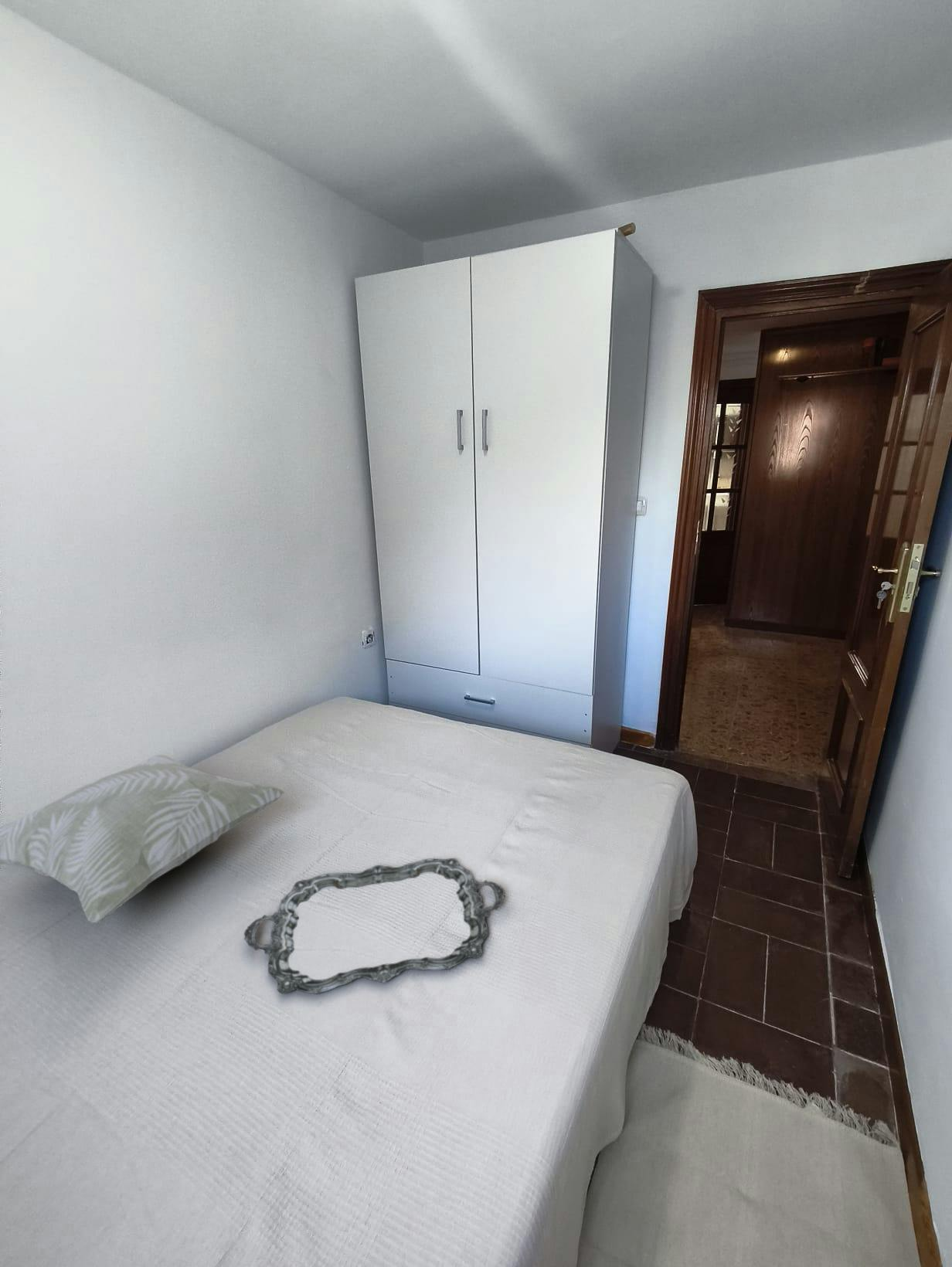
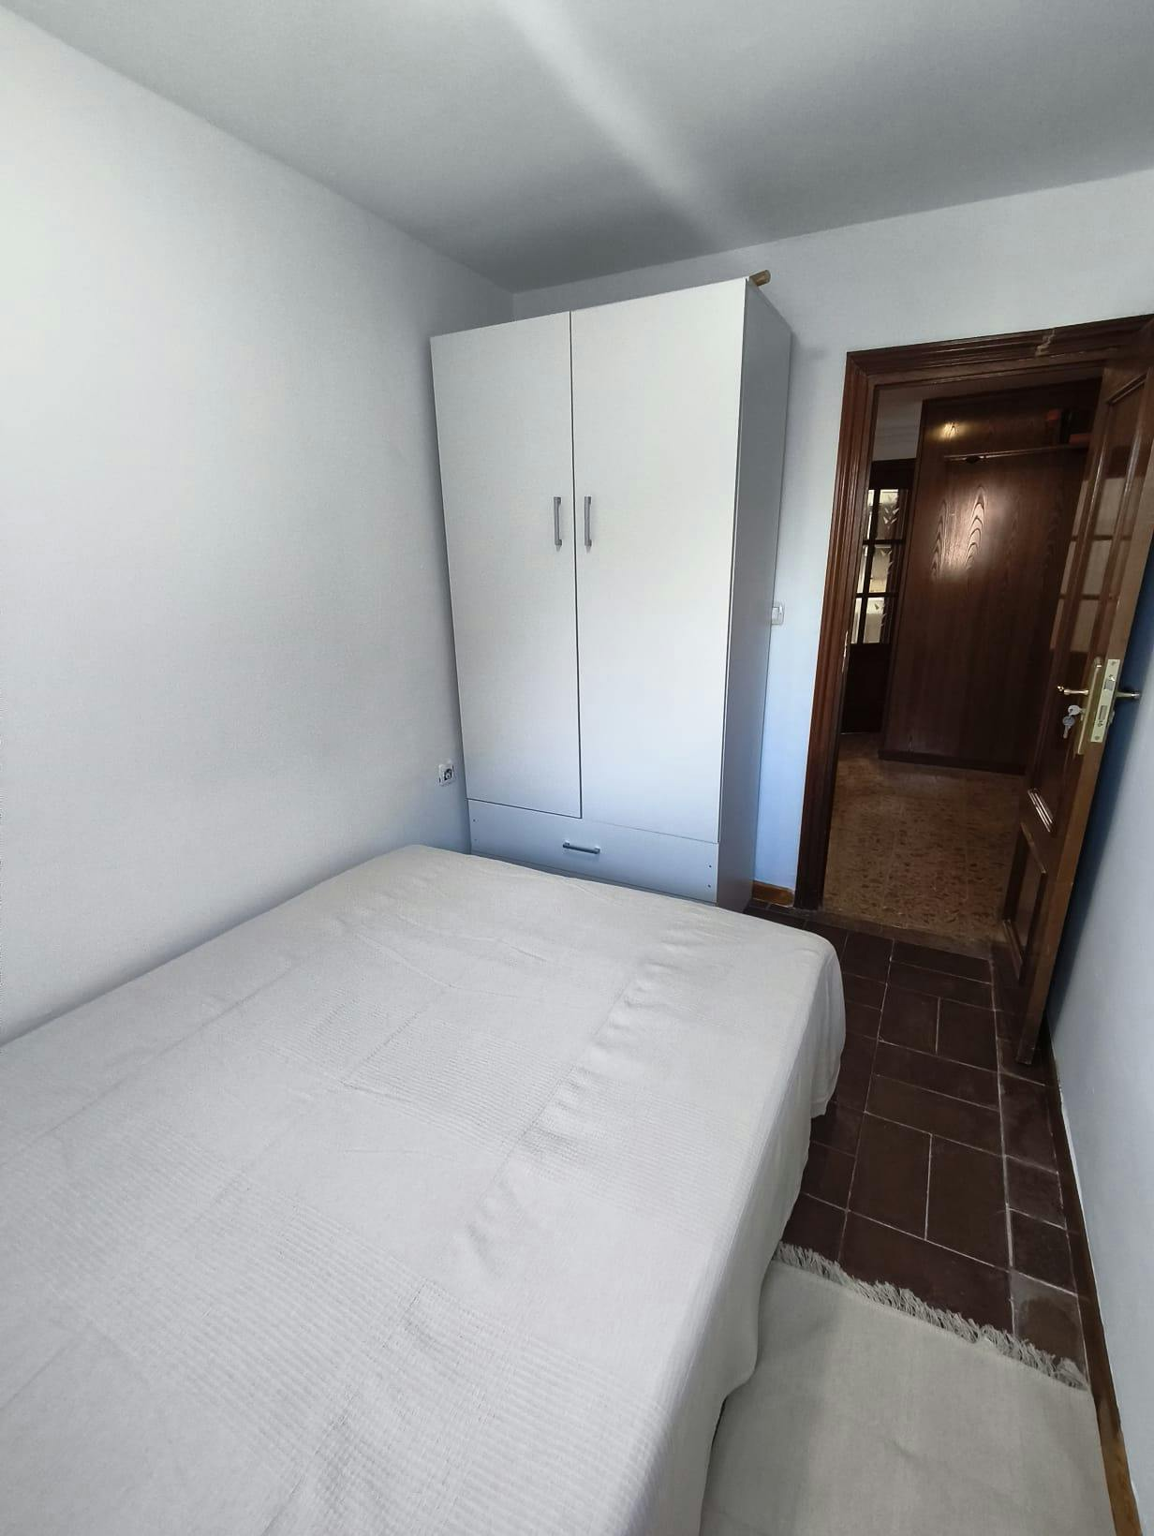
- serving tray (376, 884)
- decorative pillow (136, 819)
